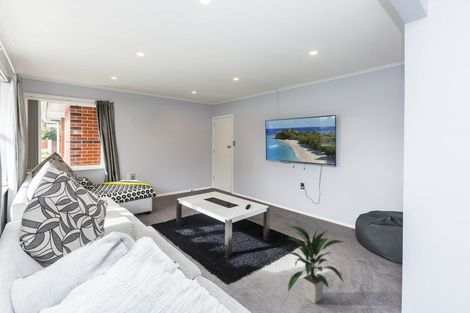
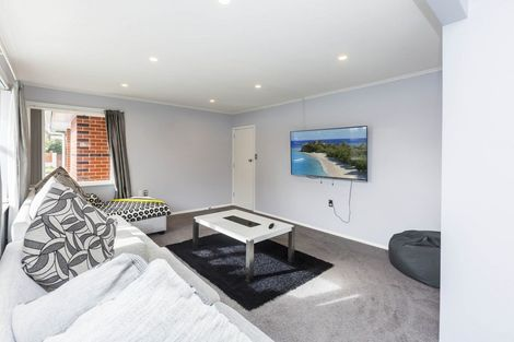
- indoor plant (310, 261)
